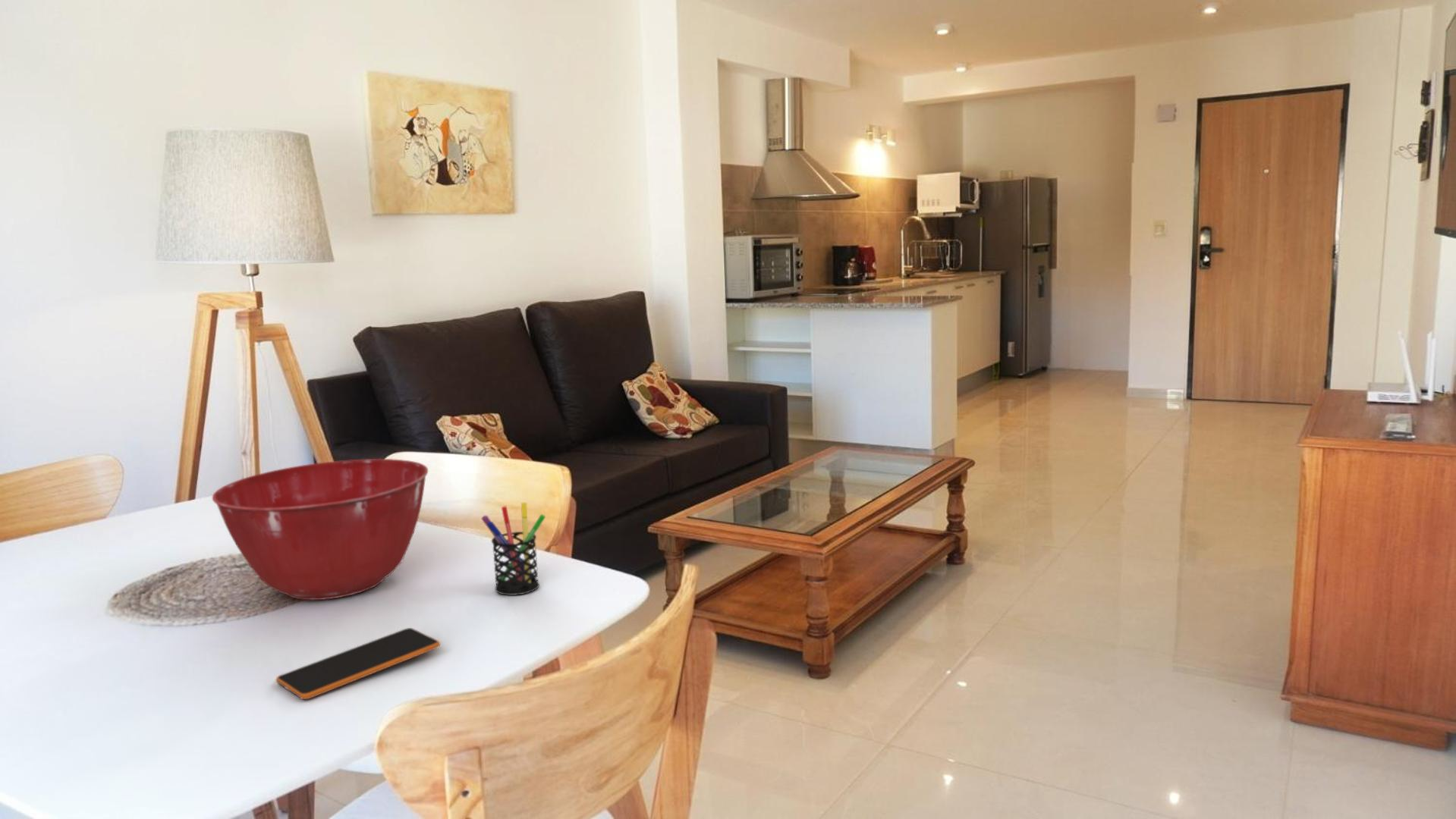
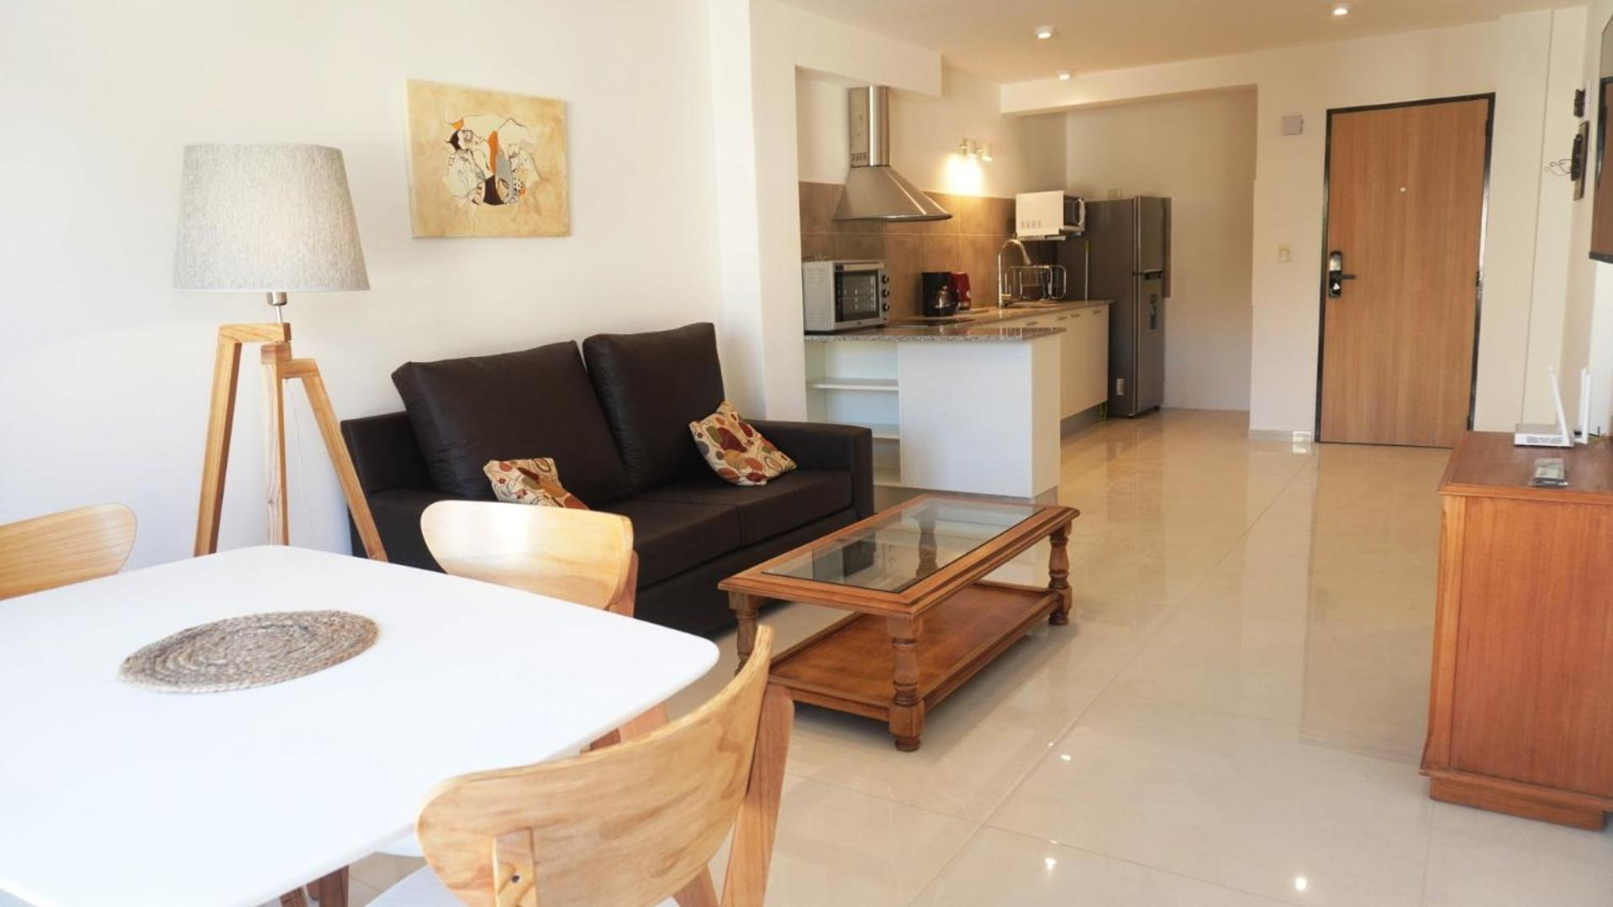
- smartphone (360, 661)
- mixing bowl (329, 532)
- pen holder (518, 545)
